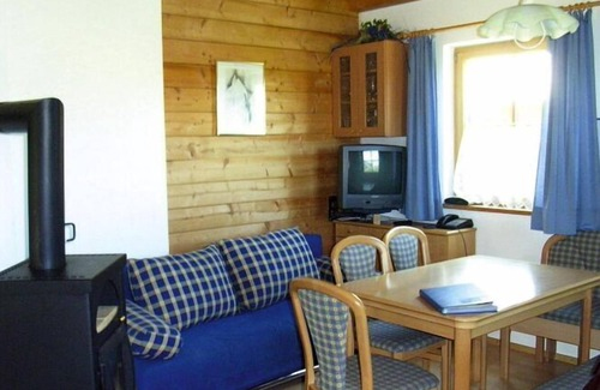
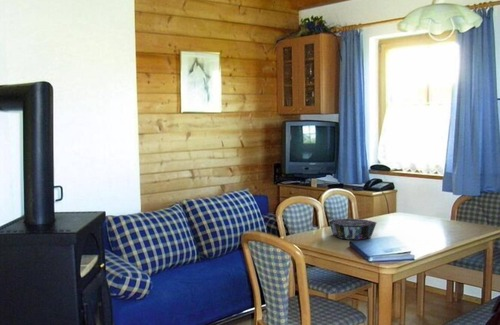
+ decorative bowl (351, 229)
